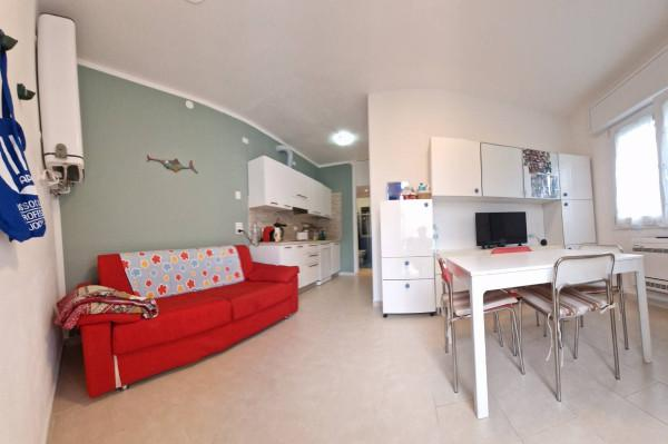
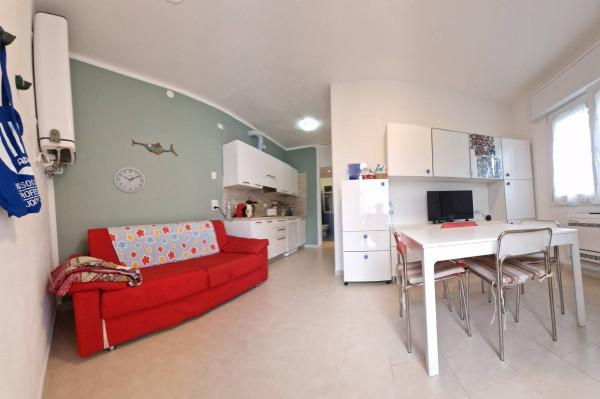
+ wall clock (130, 180)
